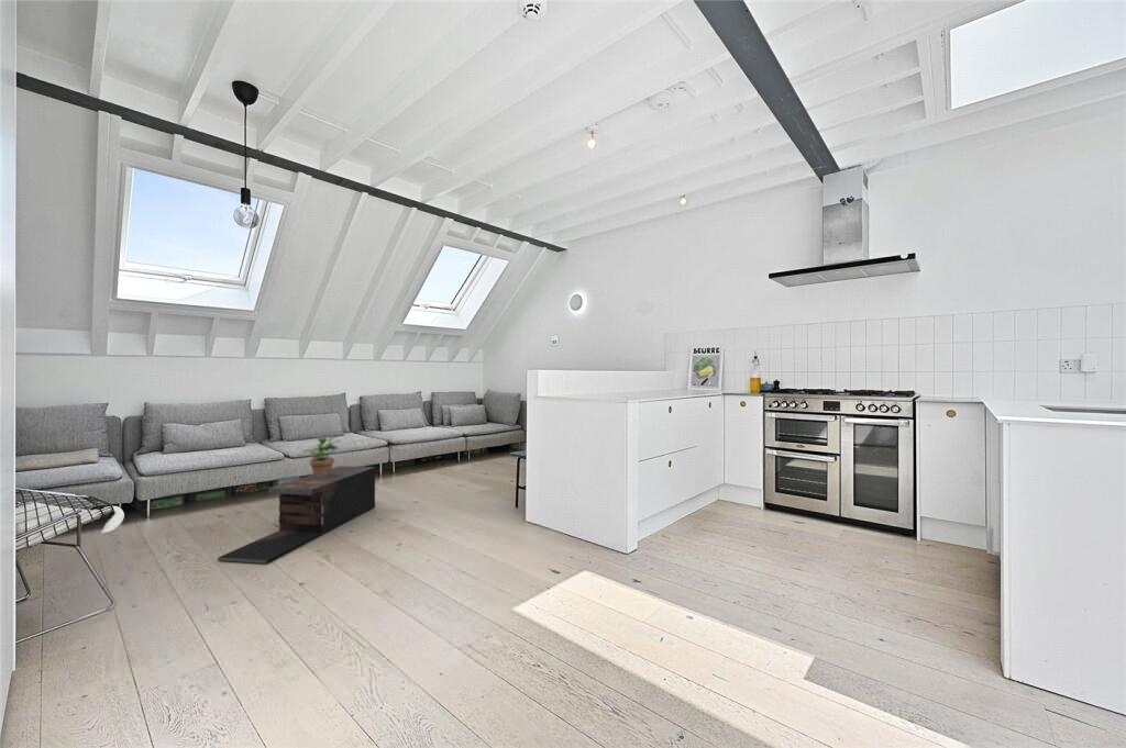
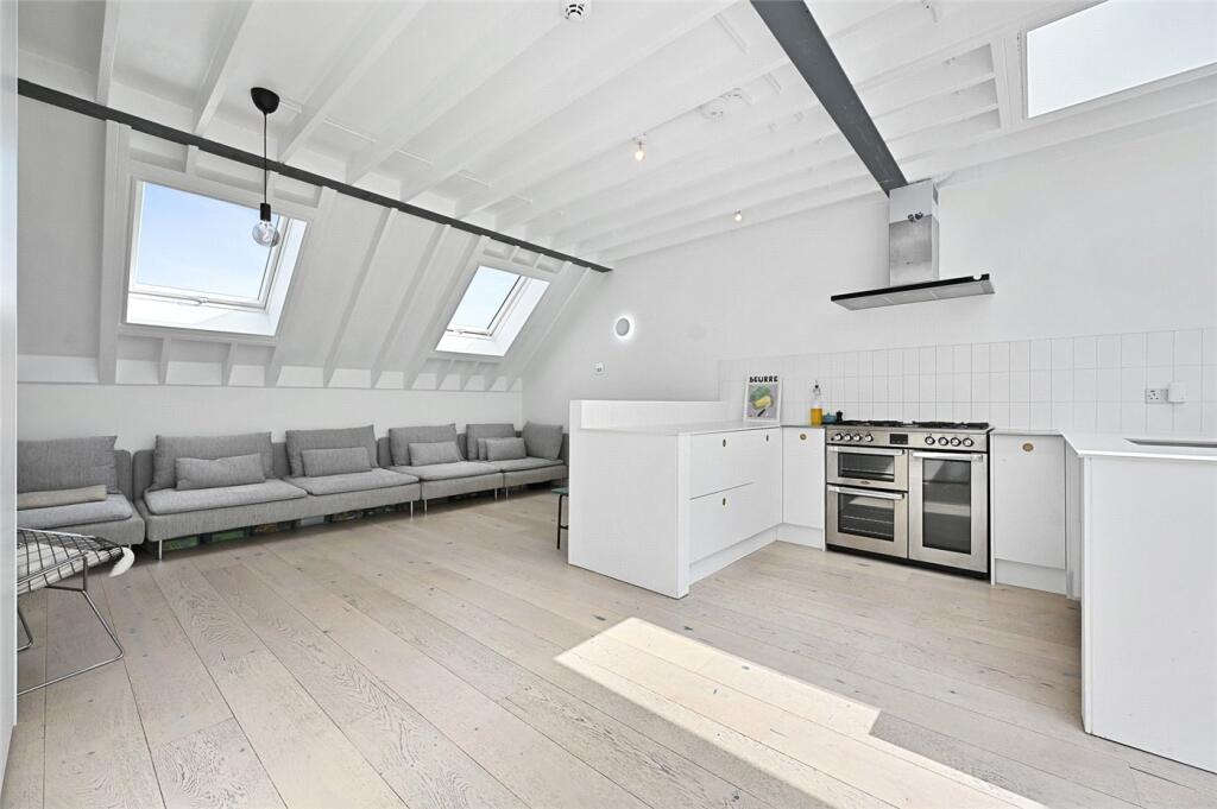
- coffee table (309, 505)
- potted plant (321, 455)
